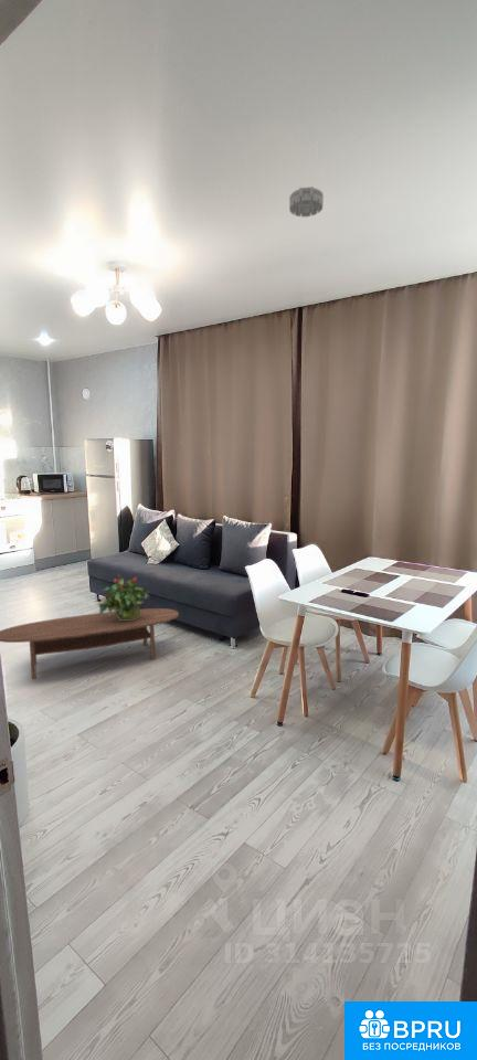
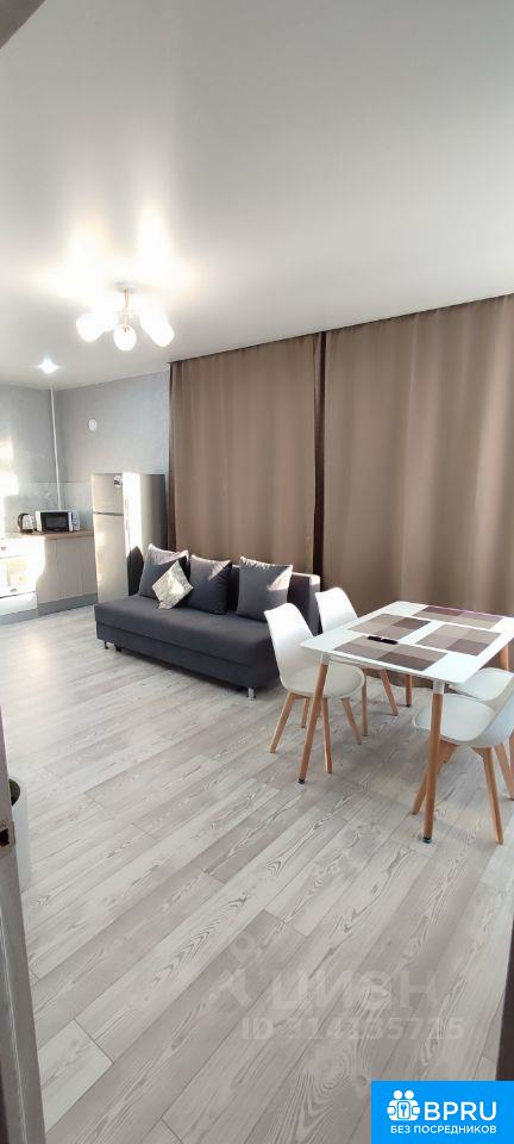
- potted plant (125, 597)
- smoke detector (306, 201)
- coffee table (93, 642)
